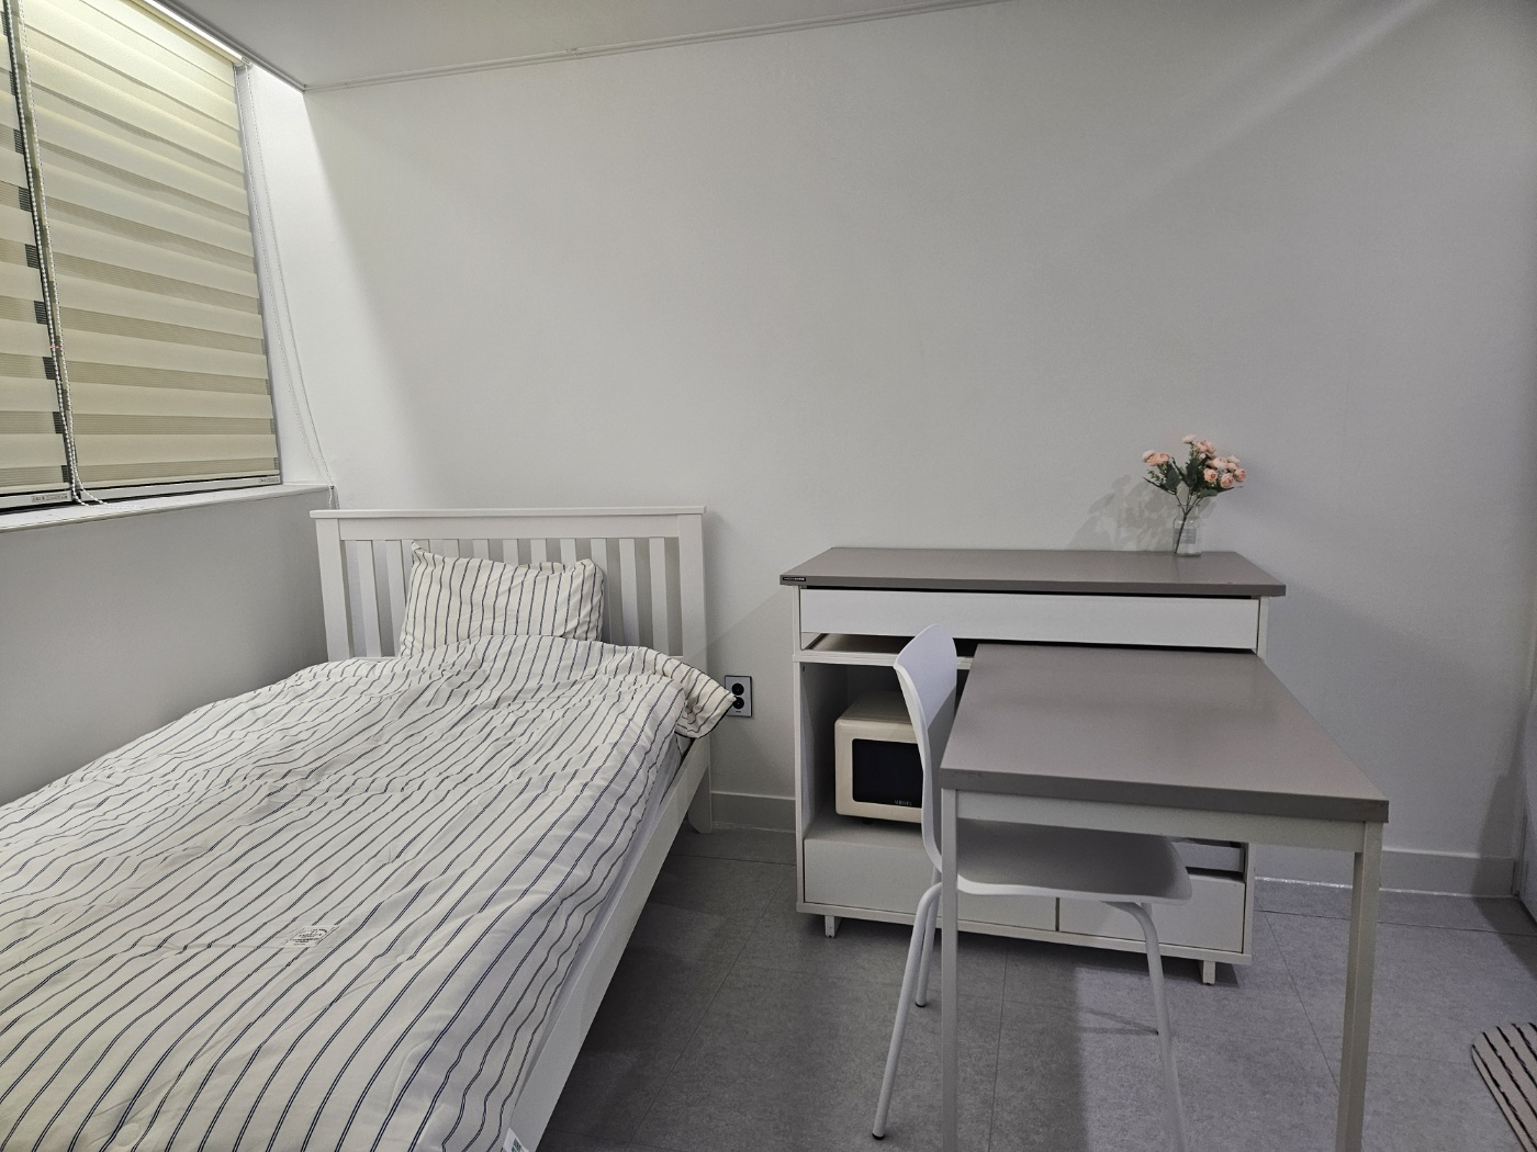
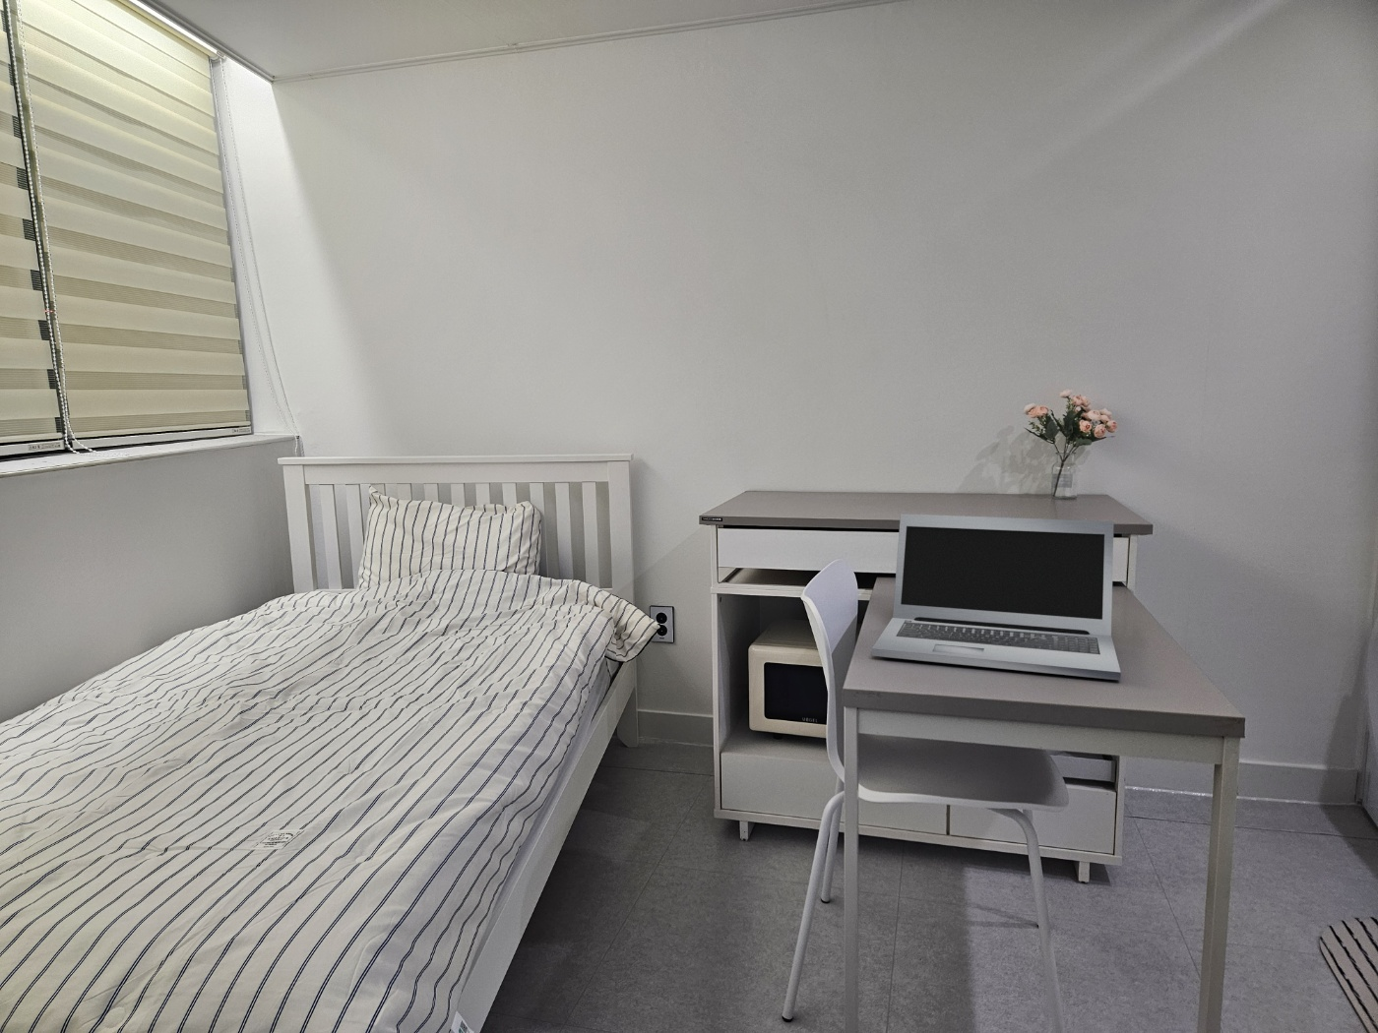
+ laptop (996, 587)
